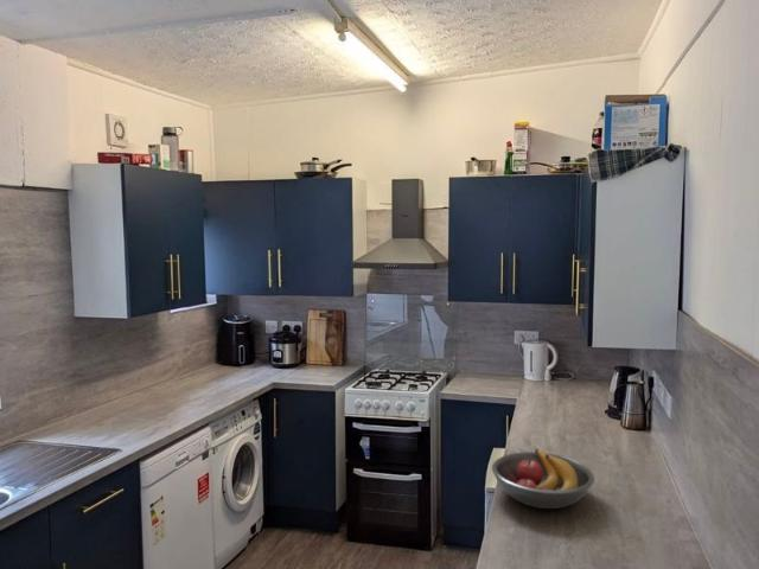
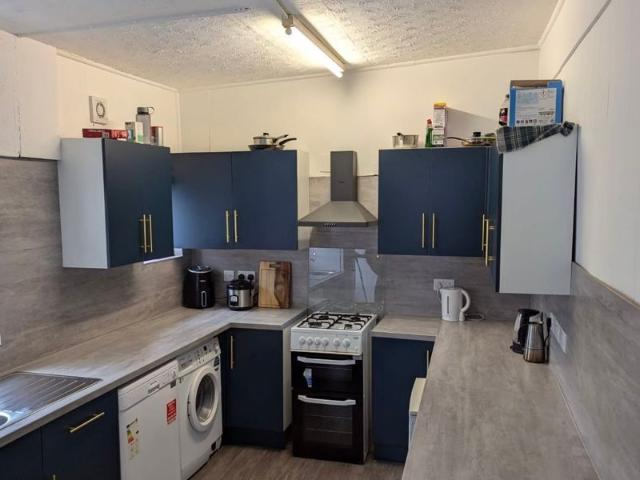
- fruit bowl (541, 480)
